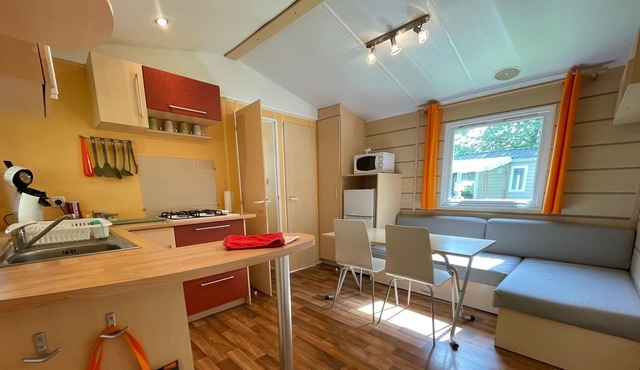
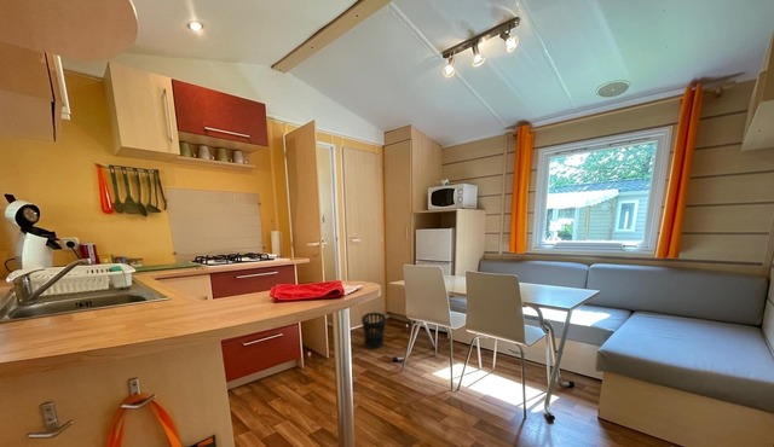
+ wastebasket (372, 331)
